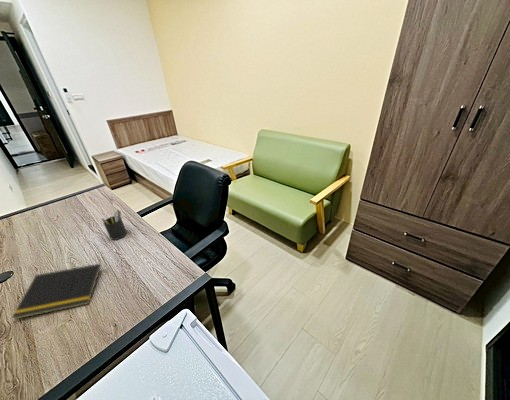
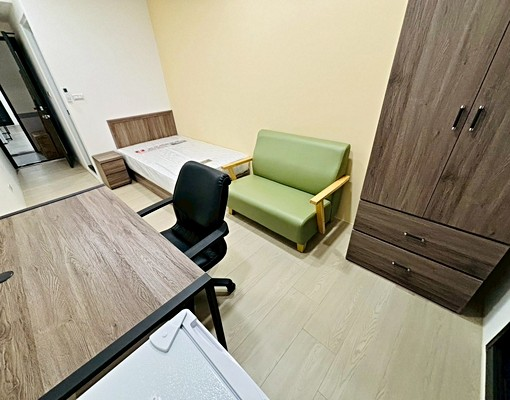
- pen holder (114, 223)
- notepad (61, 288)
